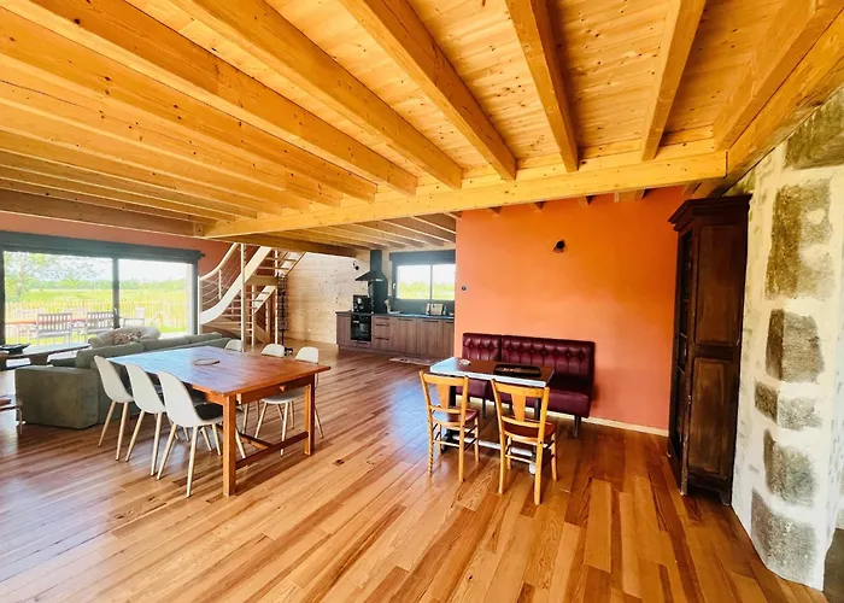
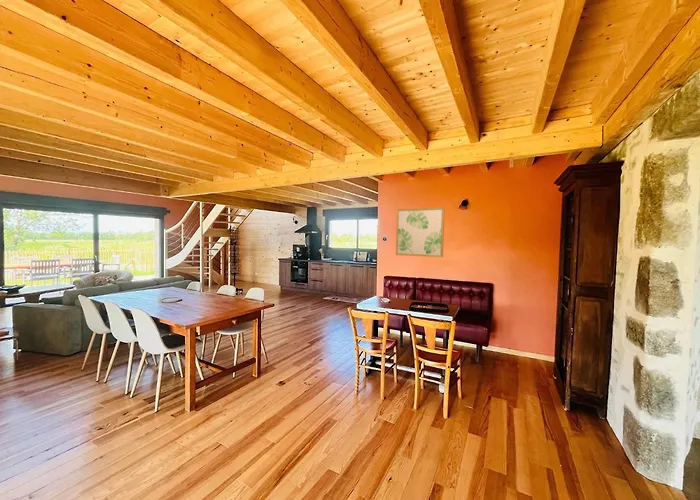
+ wall art (419, 232)
